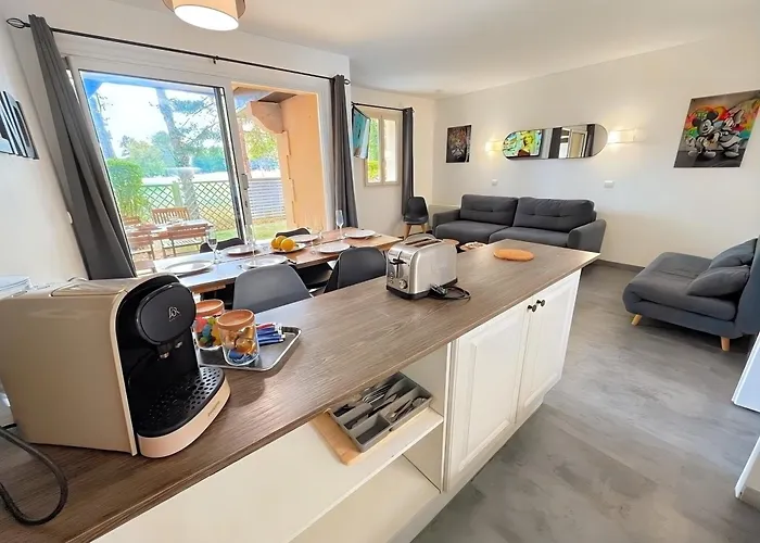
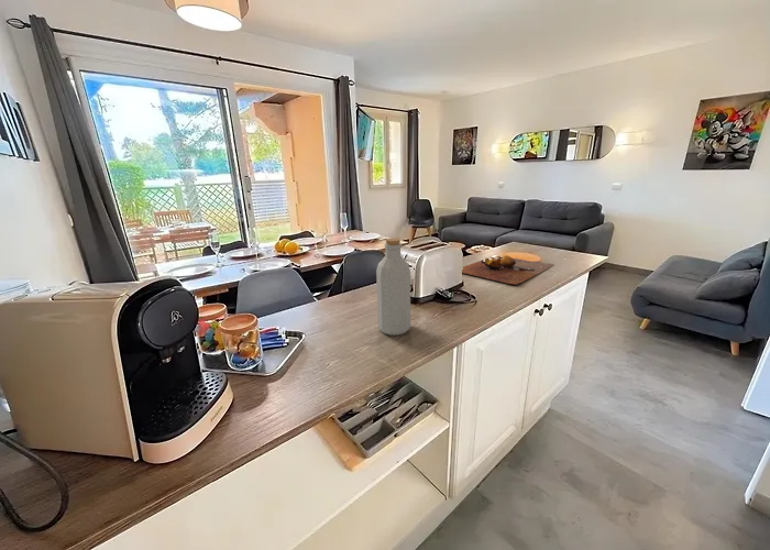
+ cutting board (505, 262)
+ bottle (393, 286)
